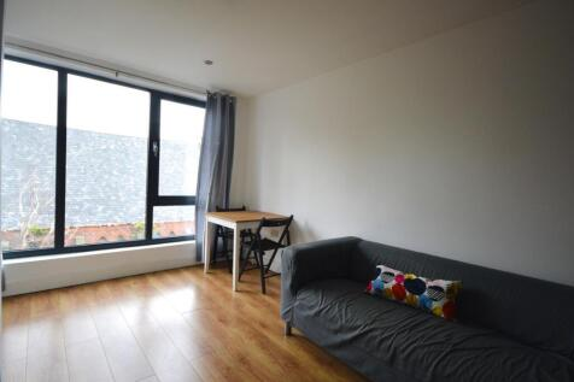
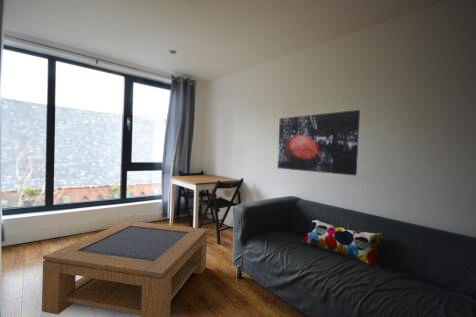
+ coffee table (139, 262)
+ wall art (313, 143)
